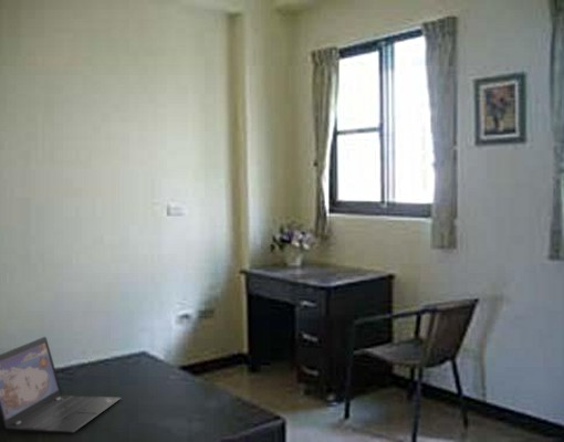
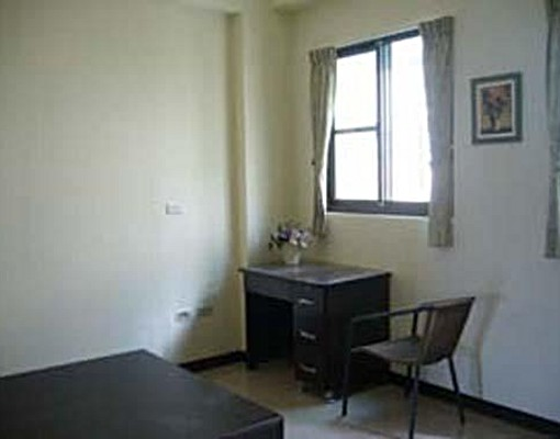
- laptop (58, 381)
